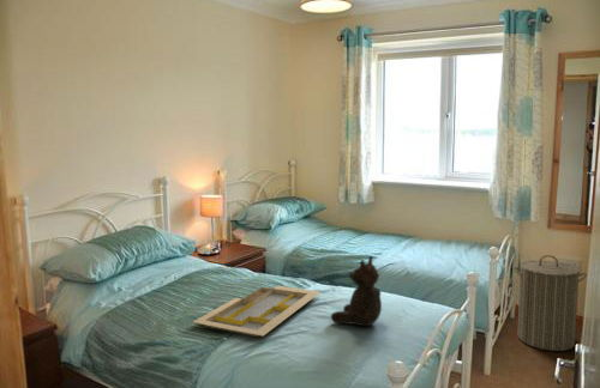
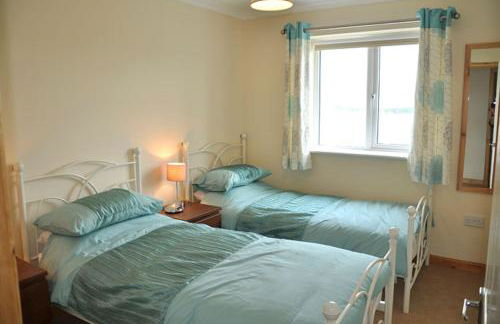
- serving tray (262, 308)
- laundry hamper (547, 297)
- teddy bear (356, 289)
